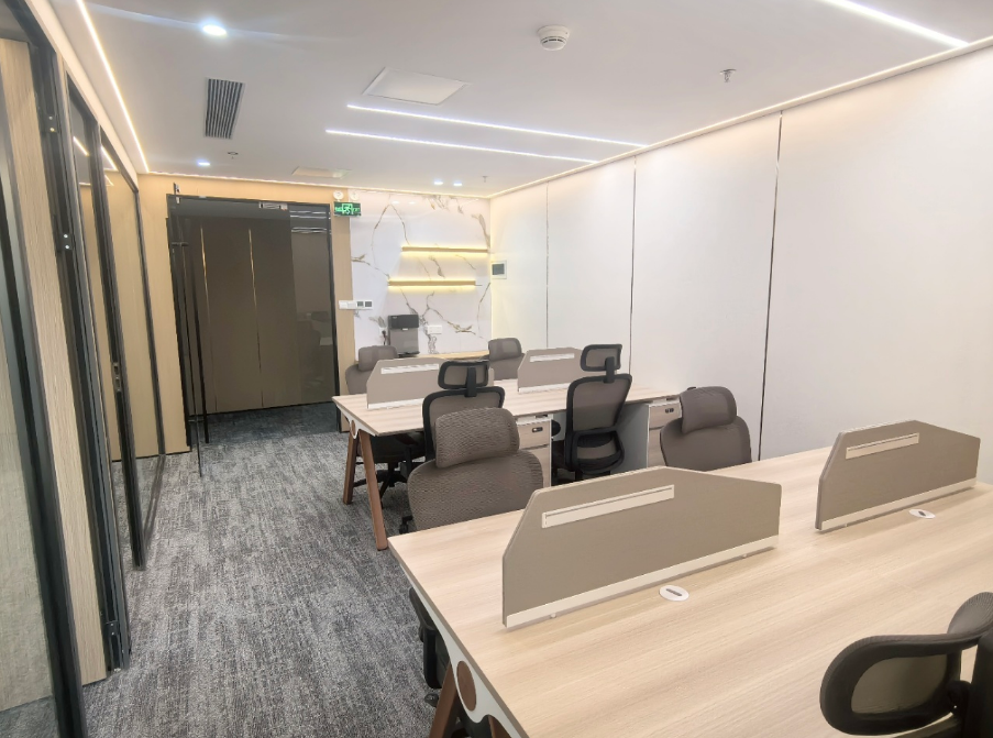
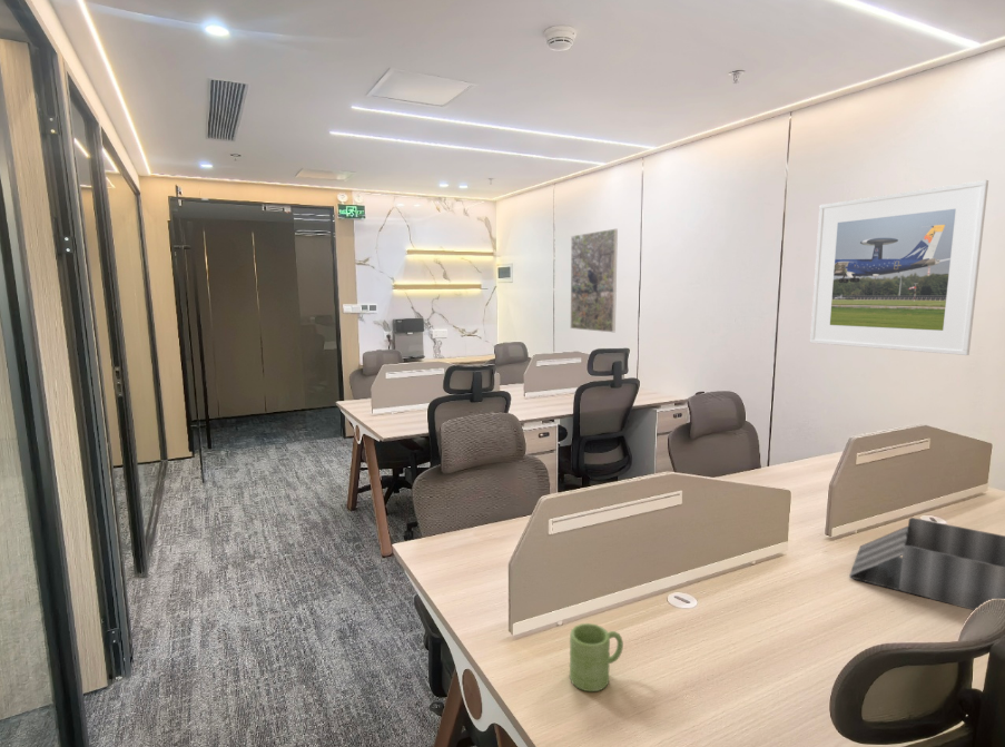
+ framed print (887, 272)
+ mug (597, 653)
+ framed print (592, 282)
+ desk organizer (930, 558)
